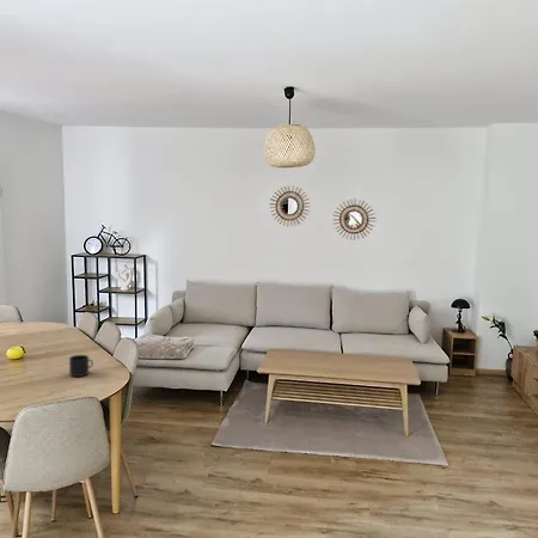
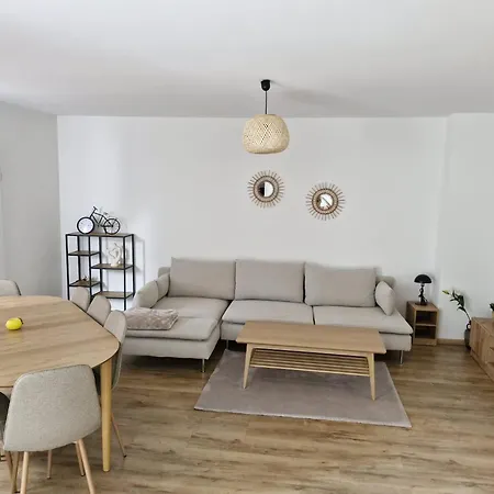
- mug (81, 365)
